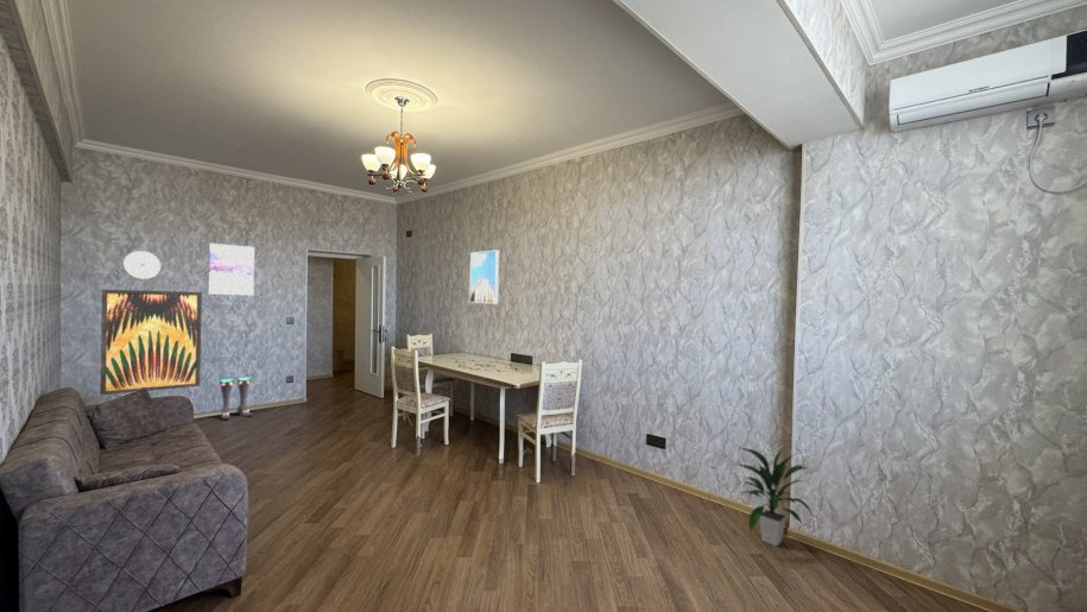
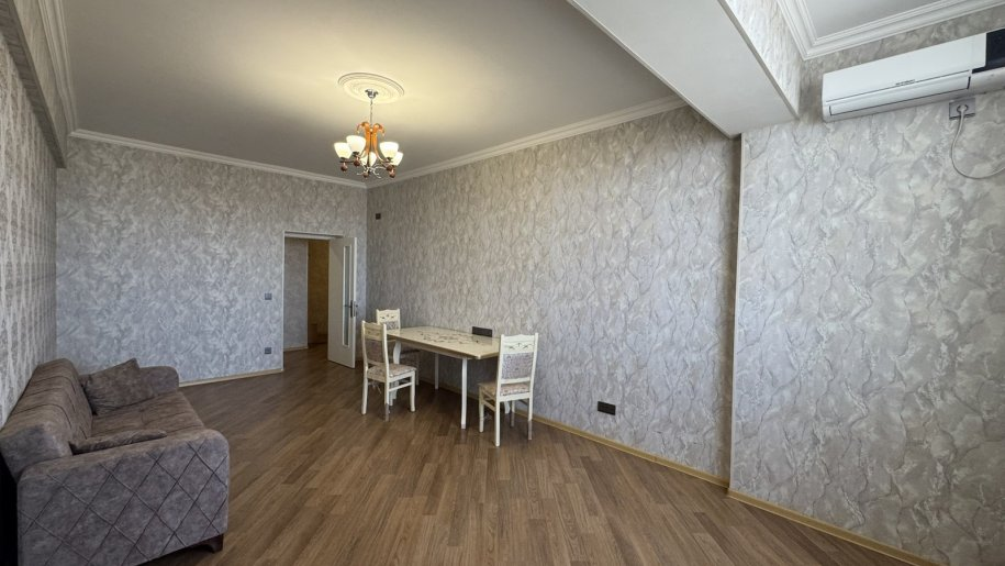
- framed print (484, 277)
- indoor plant (770, 493)
- wall art (153, 340)
- wall art (232, 270)
- boots (240, 397)
- wall clock (141, 265)
